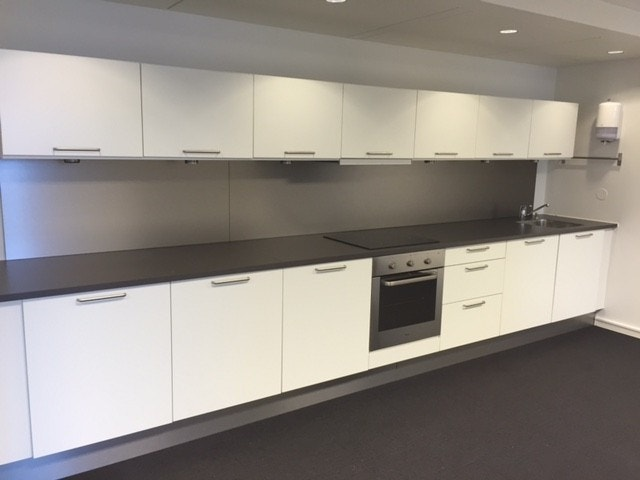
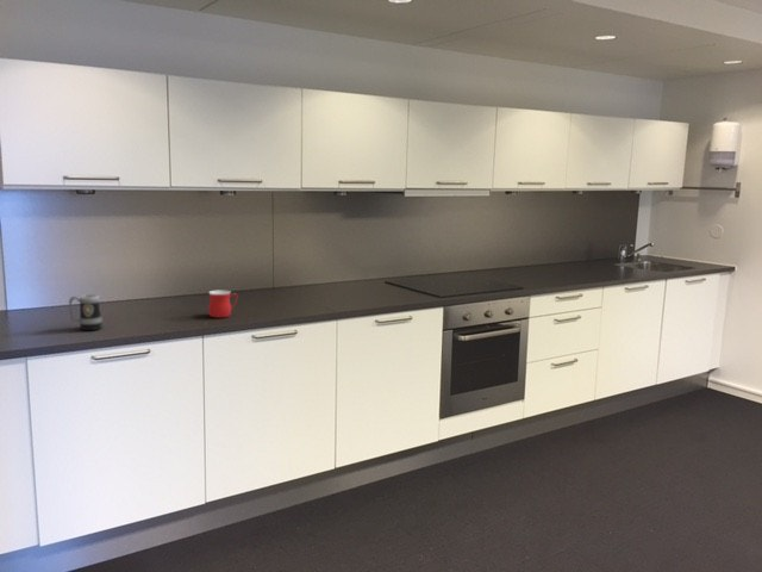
+ mug (223, 303)
+ mug (85, 312)
